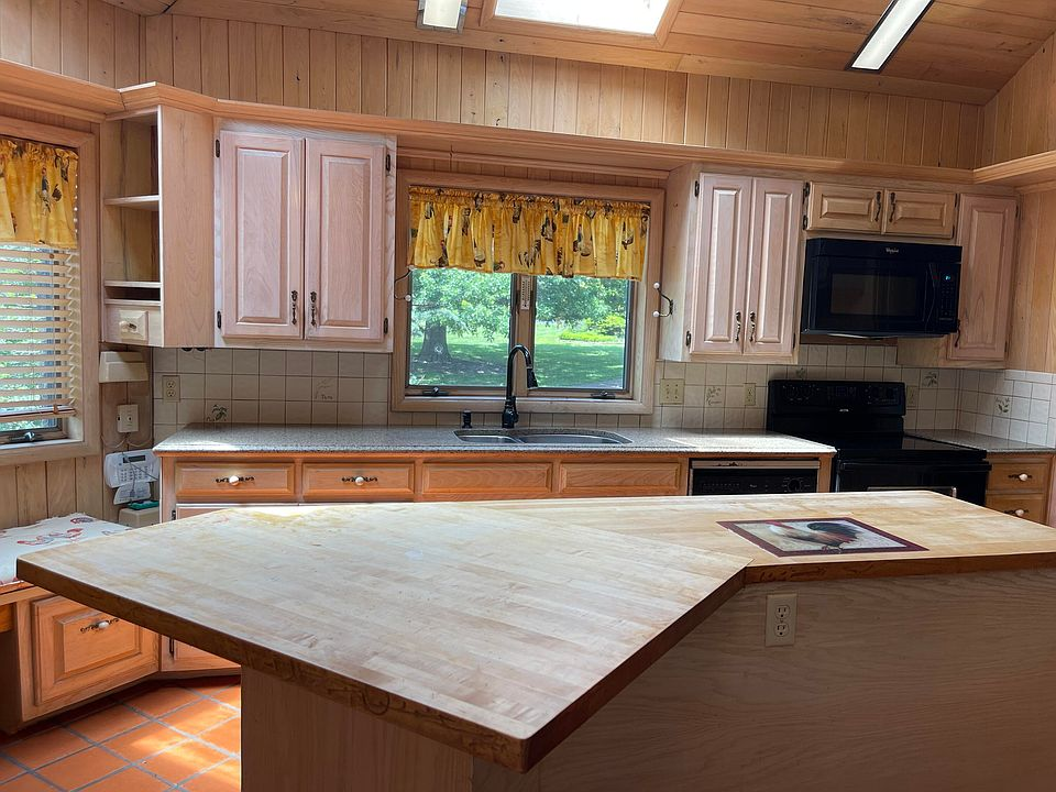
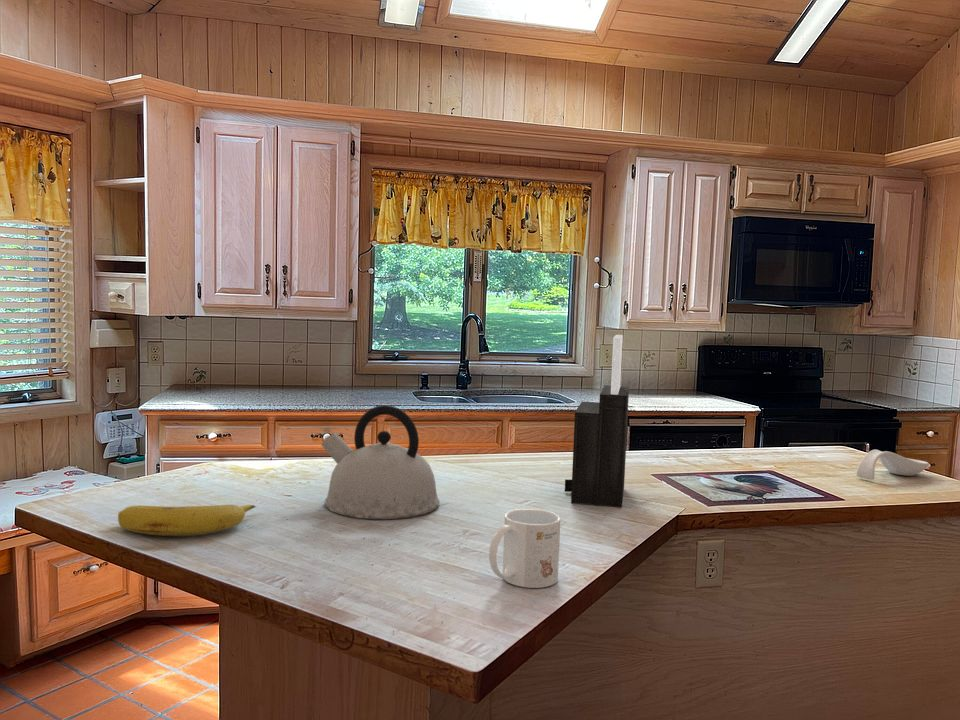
+ kettle (378, 454)
+ knife block (597, 415)
+ spoon rest (891, 462)
+ mug (521, 549)
+ fruit (188, 509)
